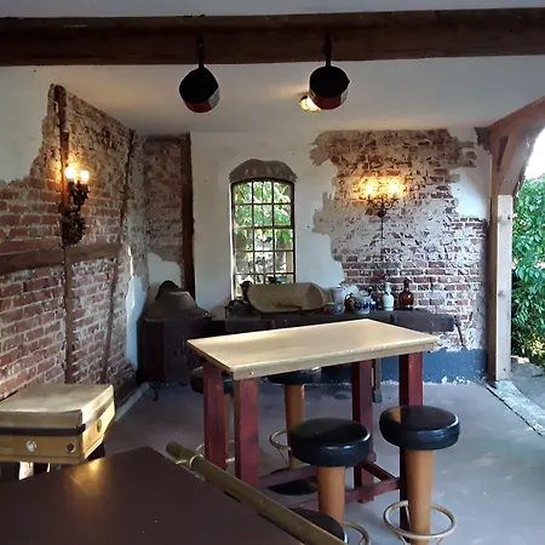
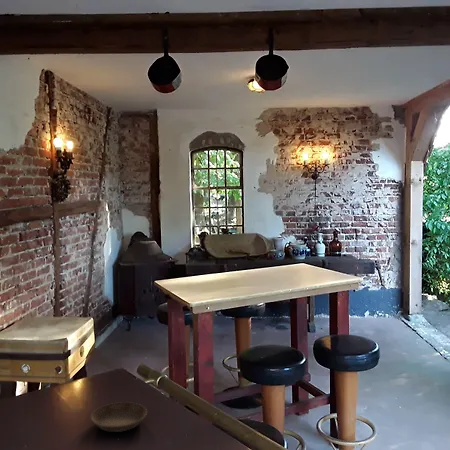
+ saucer (119, 418)
